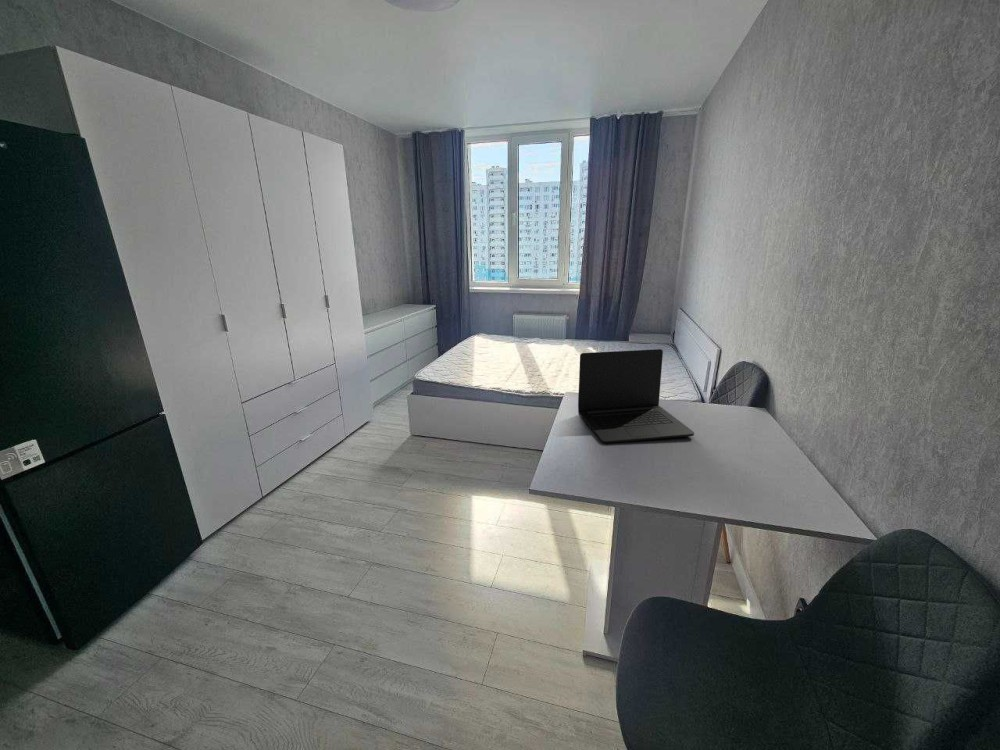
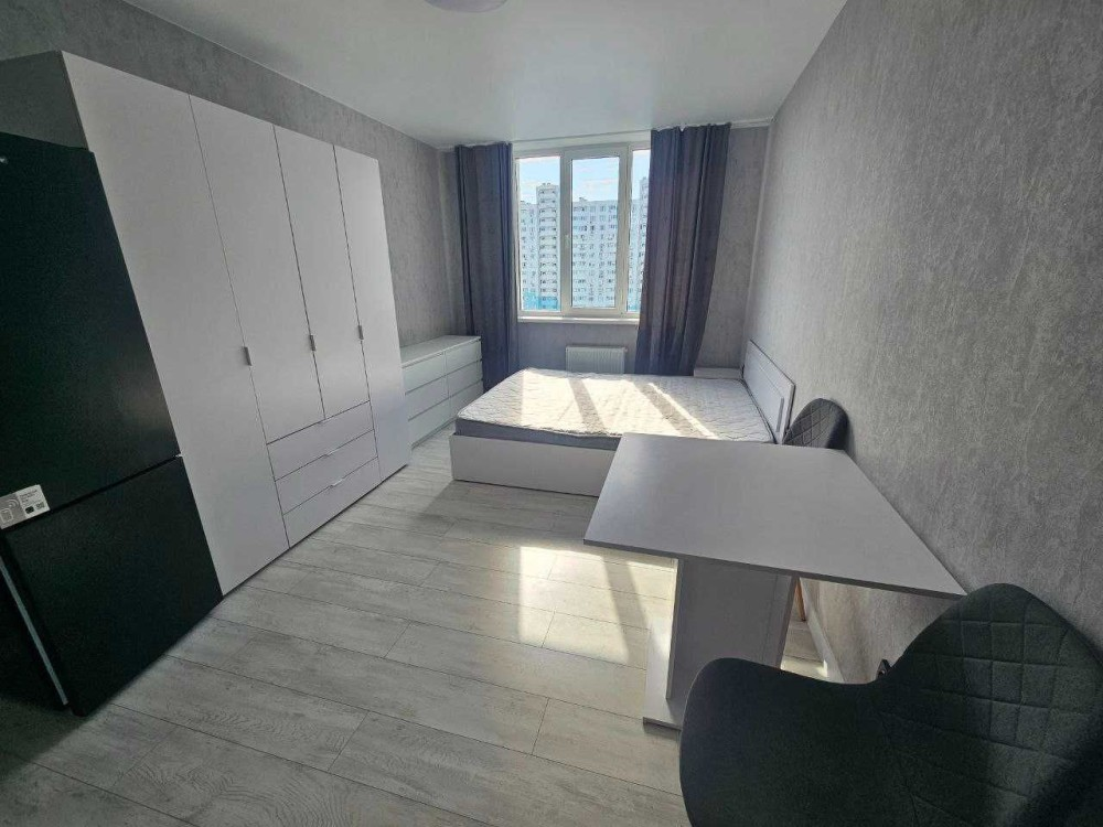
- laptop (634, 393)
